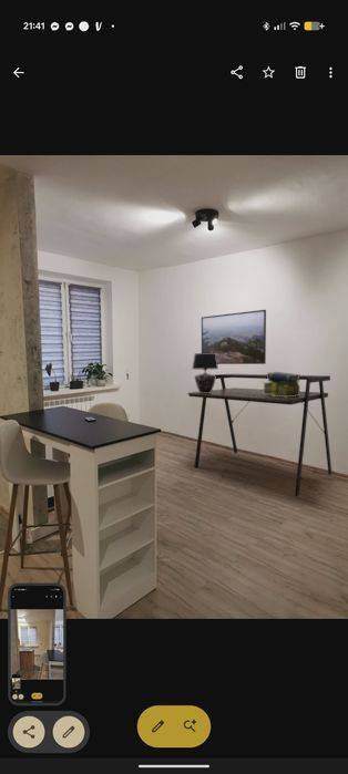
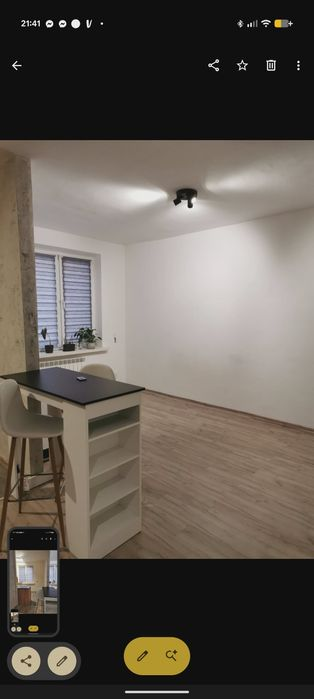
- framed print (231, 339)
- desk (242, 410)
- stack of books (282, 383)
- table lamp (205, 372)
